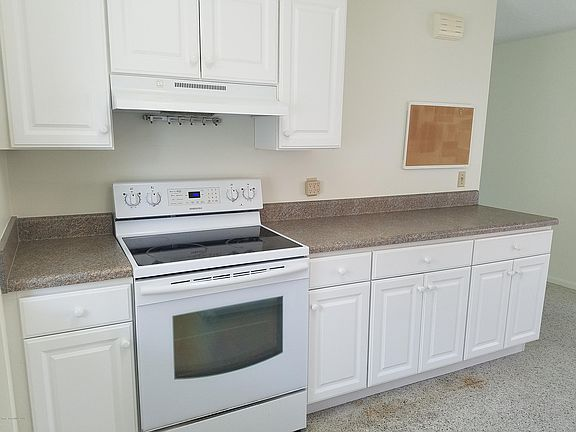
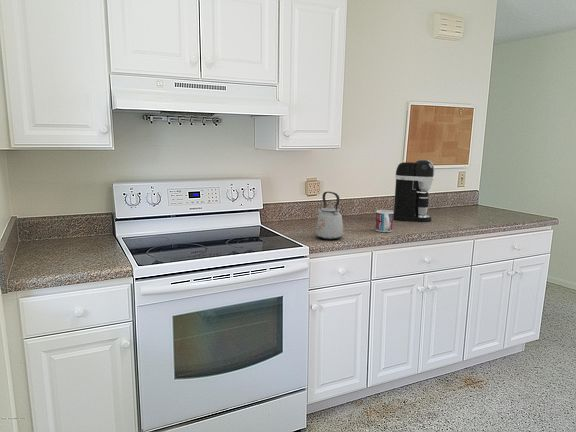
+ kettle (327, 214)
+ mug (386, 221)
+ coffee maker (413, 189)
